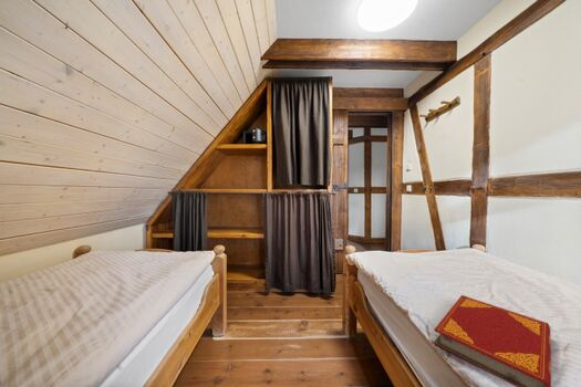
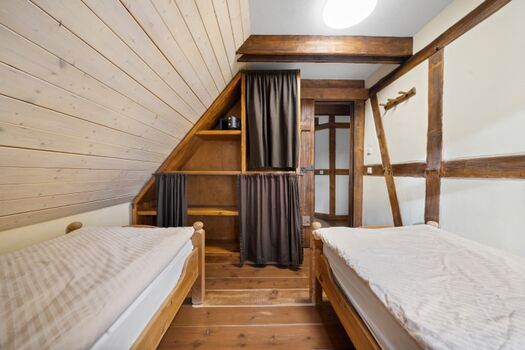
- hardback book (492, 333)
